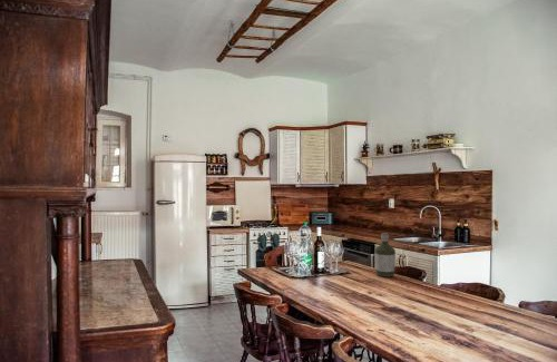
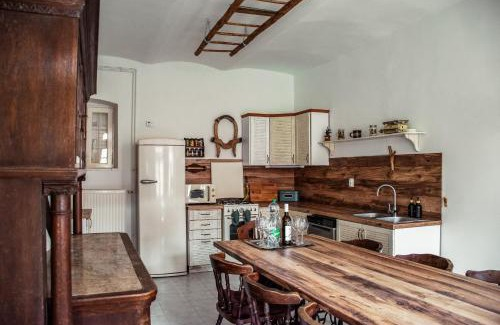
- bottle (384, 254)
